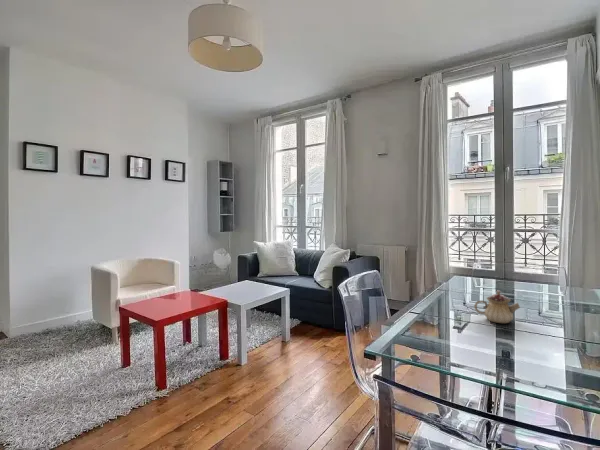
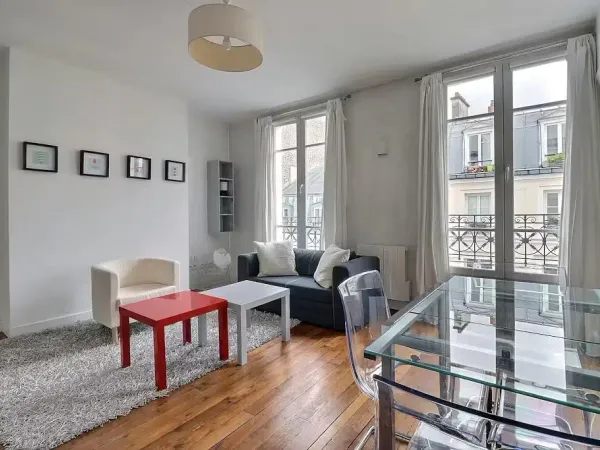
- teapot (496, 305)
